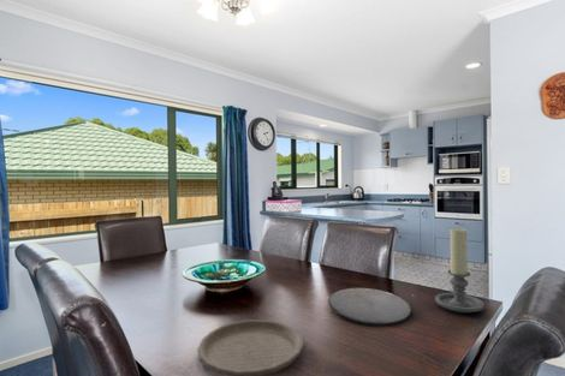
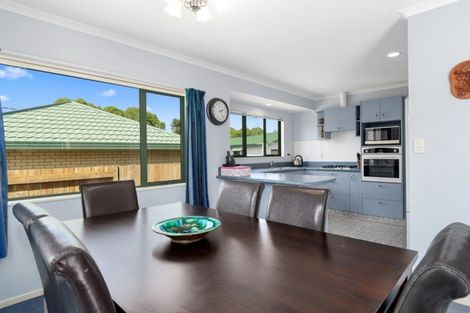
- candle holder (458, 265)
- plate (368, 304)
- plate (251, 345)
